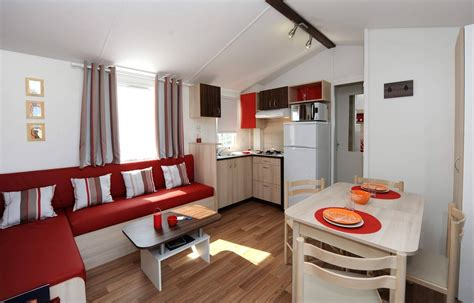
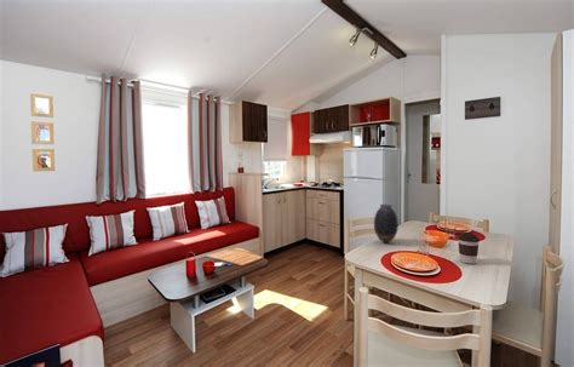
+ coffee cup (467, 247)
+ vase (385, 223)
